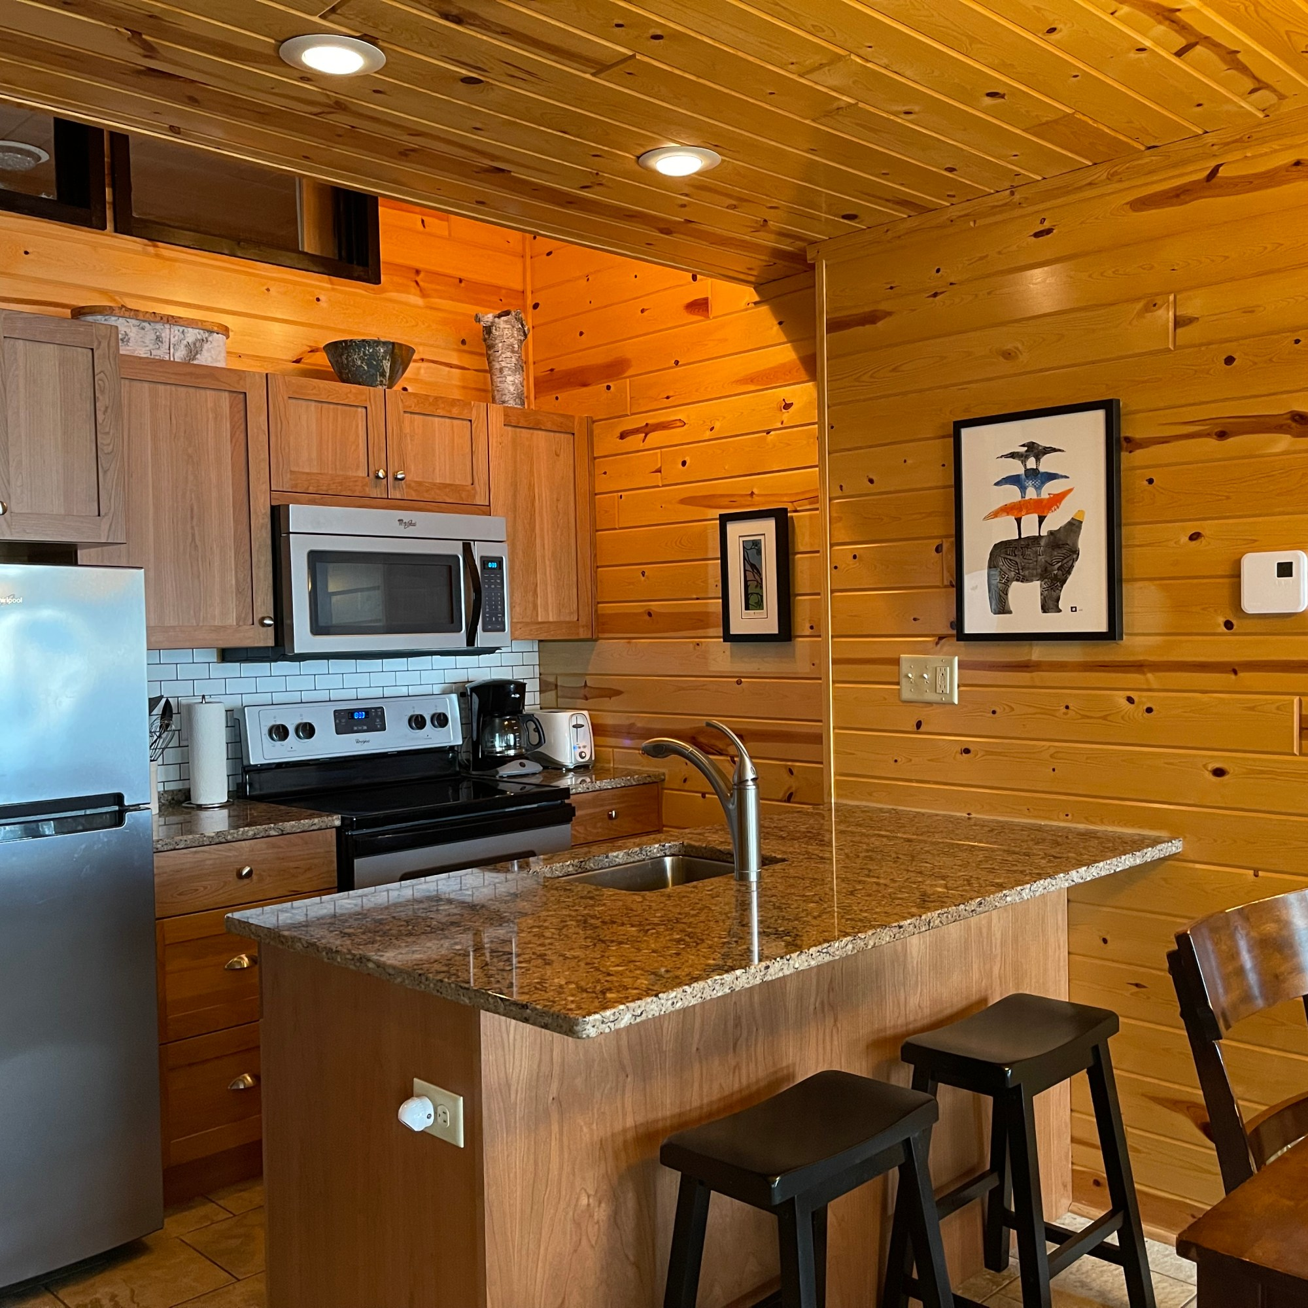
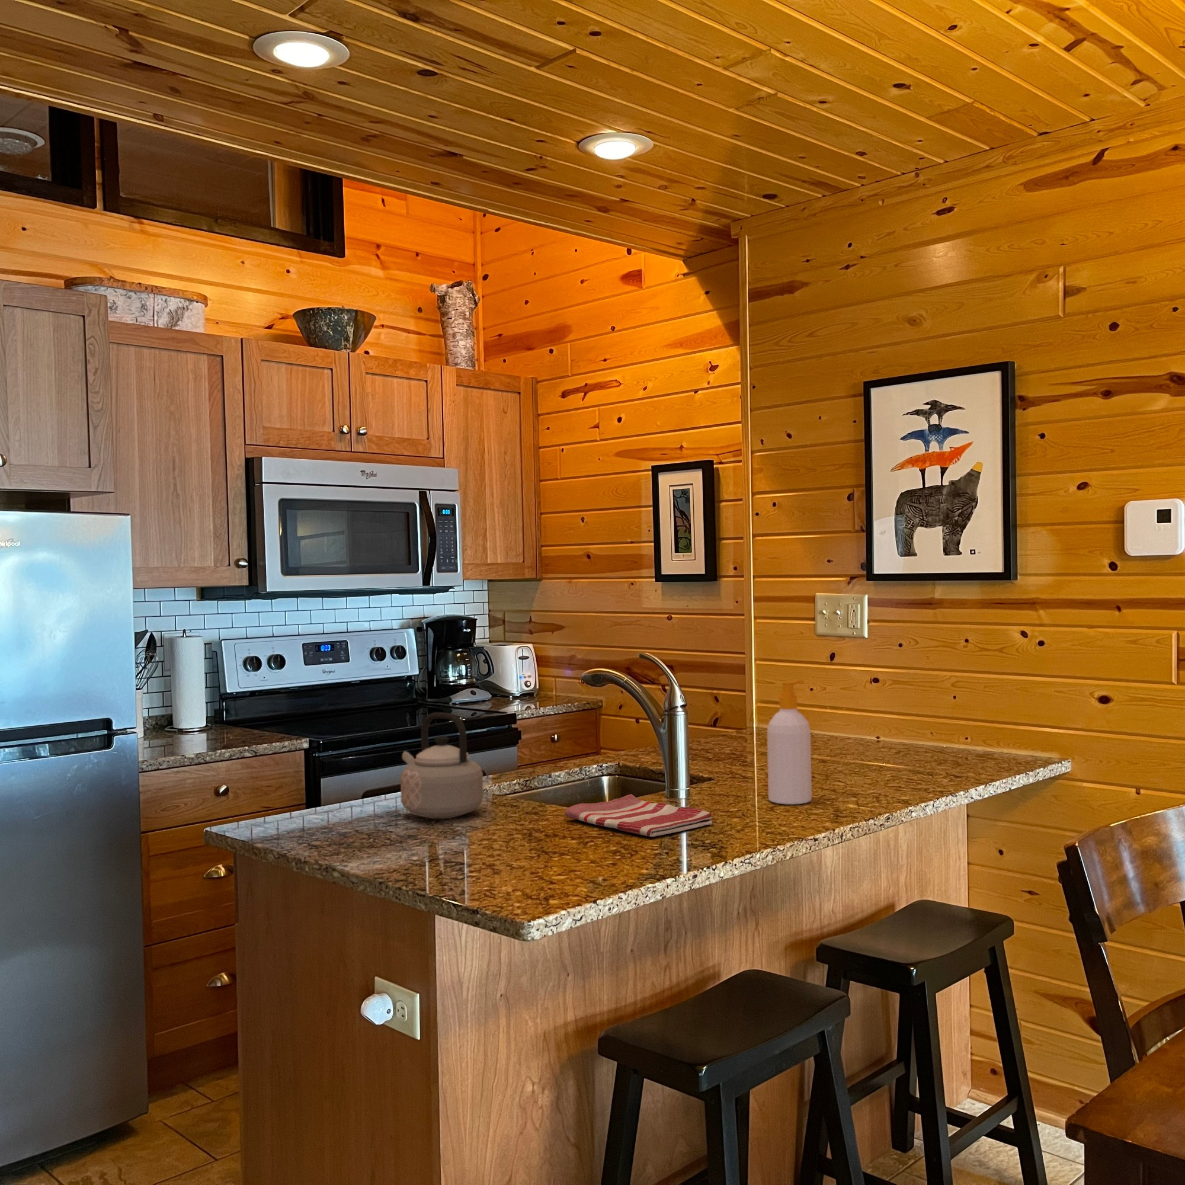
+ teapot (434, 763)
+ dish towel (638, 815)
+ soap bottle (790, 740)
